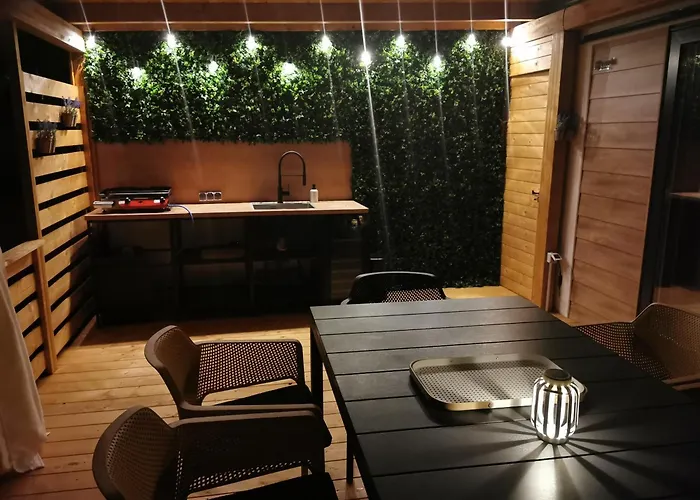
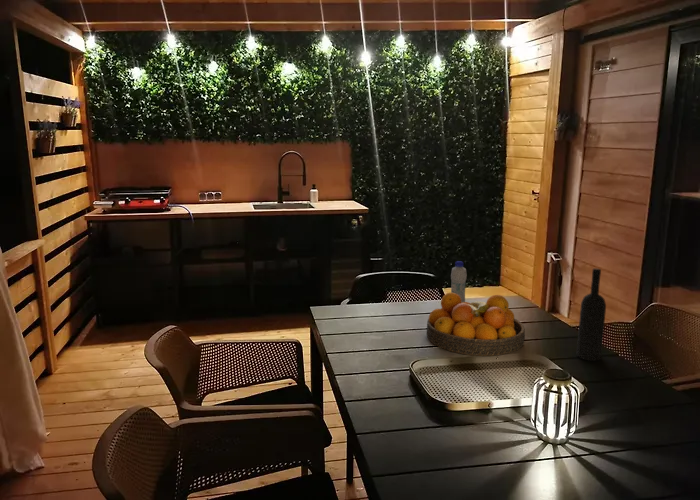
+ wine bottle (592, 313)
+ bottle (458, 283)
+ fruit bowl (475, 317)
